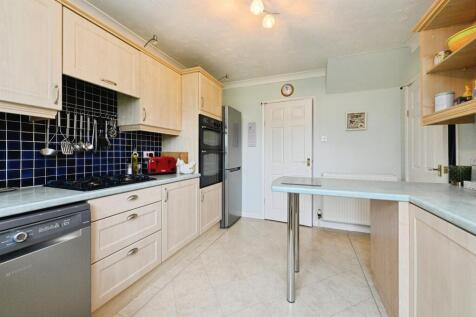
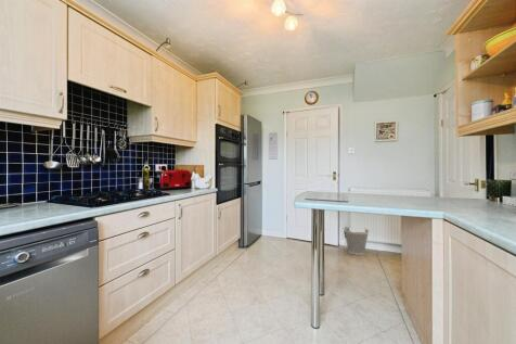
+ wastebasket (356, 240)
